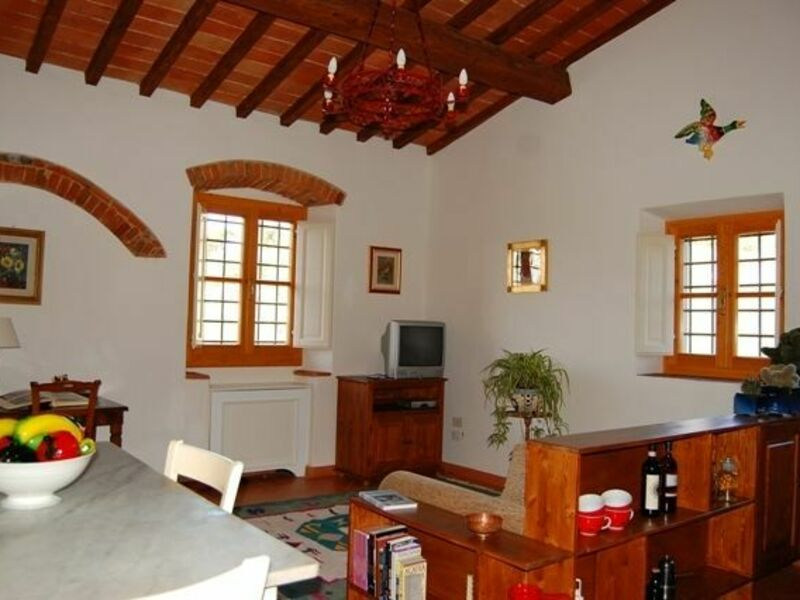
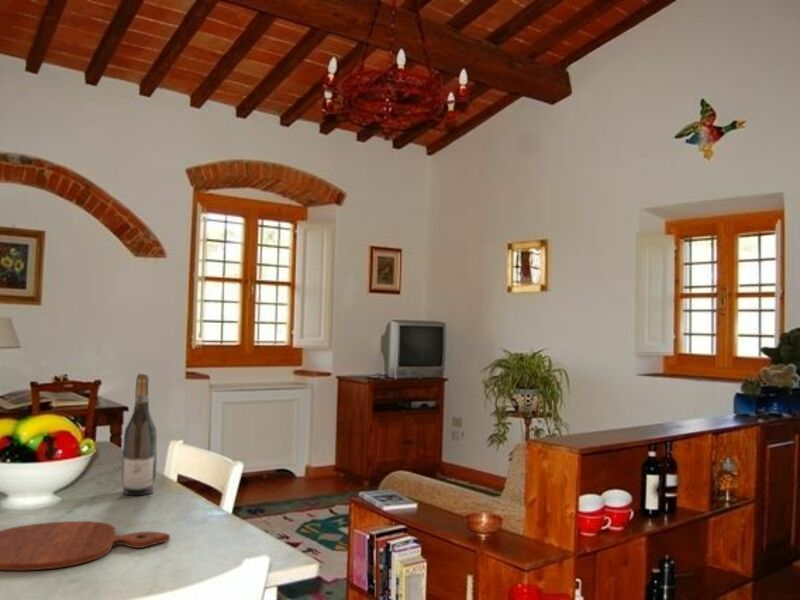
+ wine bottle (140, 432)
+ cutting board (75, 542)
